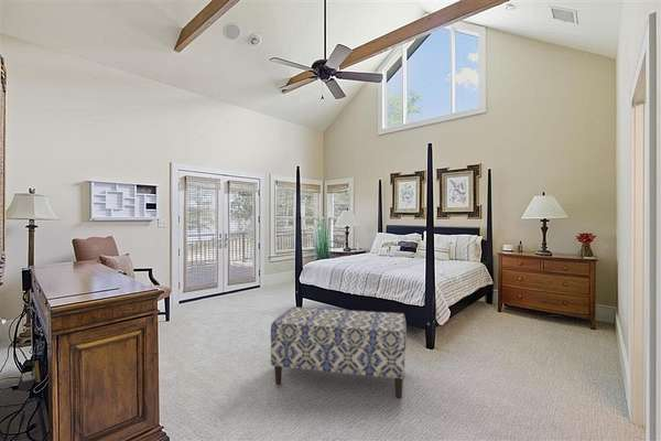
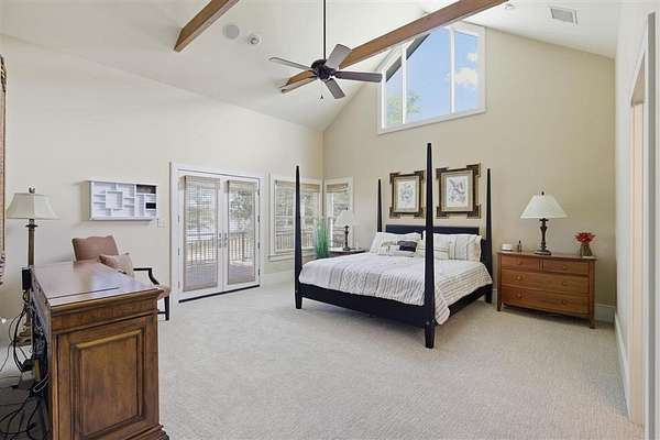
- bench (340, 347)
